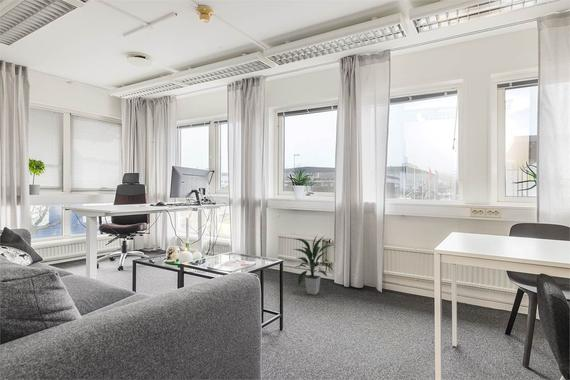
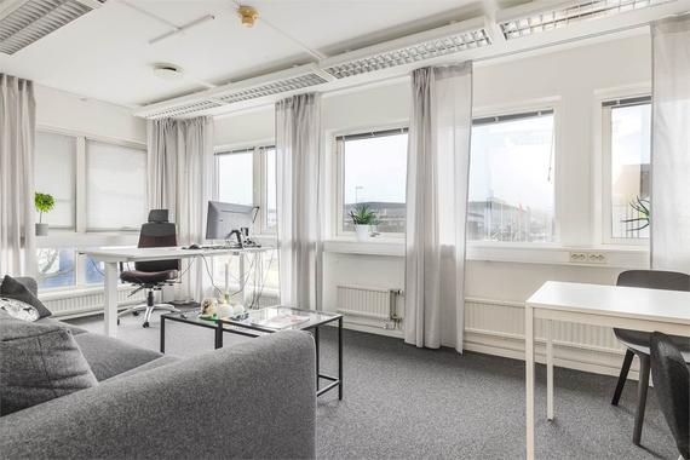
- indoor plant (310, 263)
